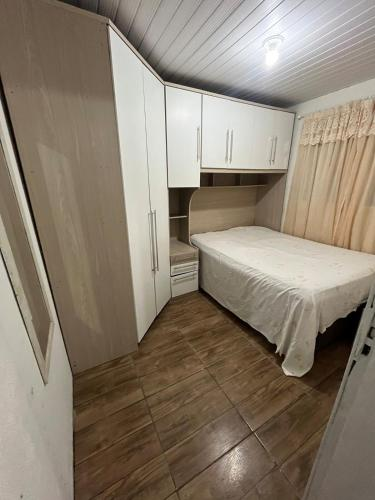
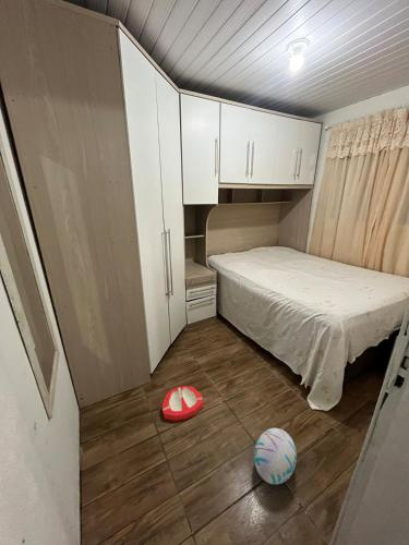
+ ball (275, 453)
+ ashtray (182, 402)
